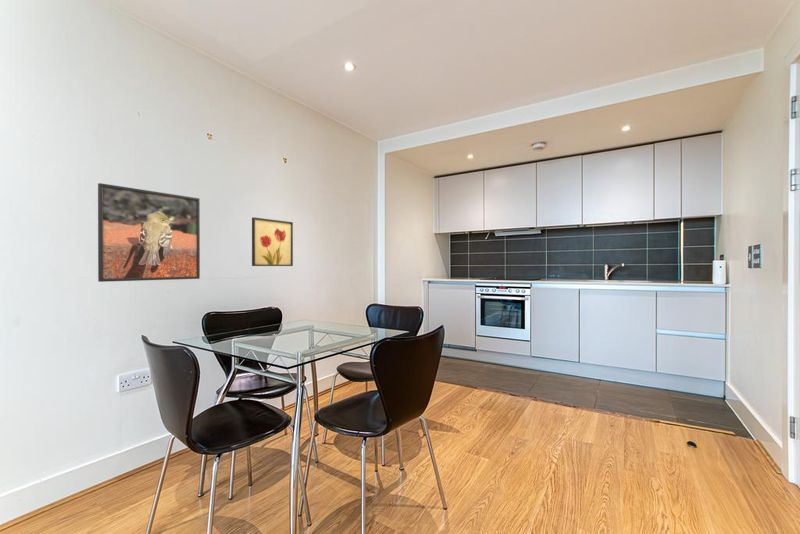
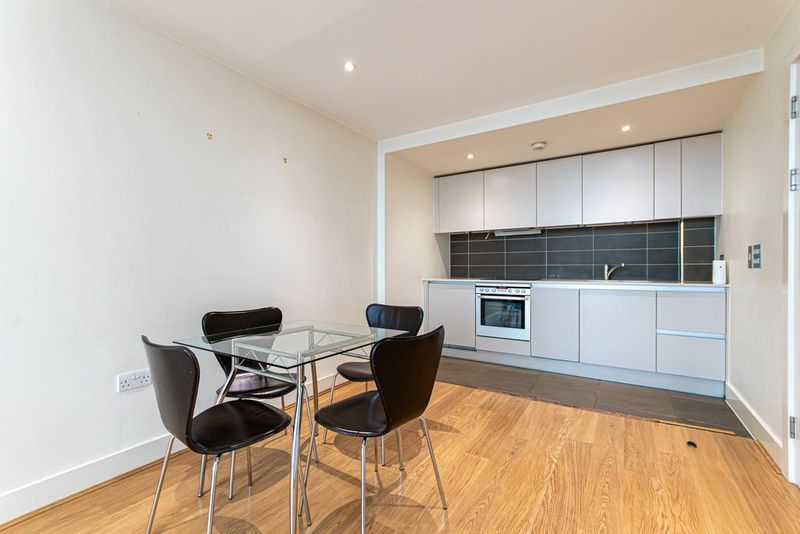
- wall art (272, 243)
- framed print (153, 235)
